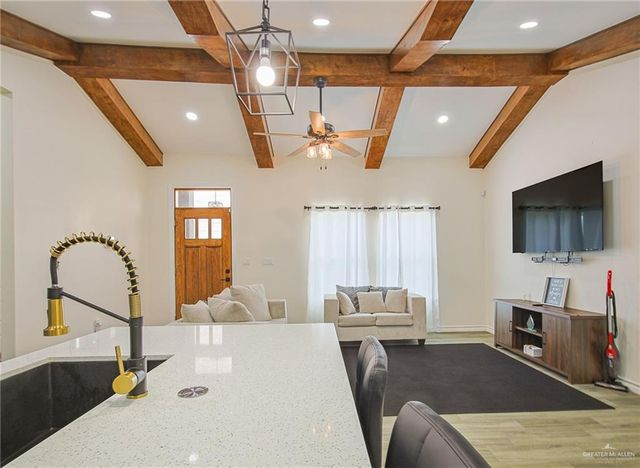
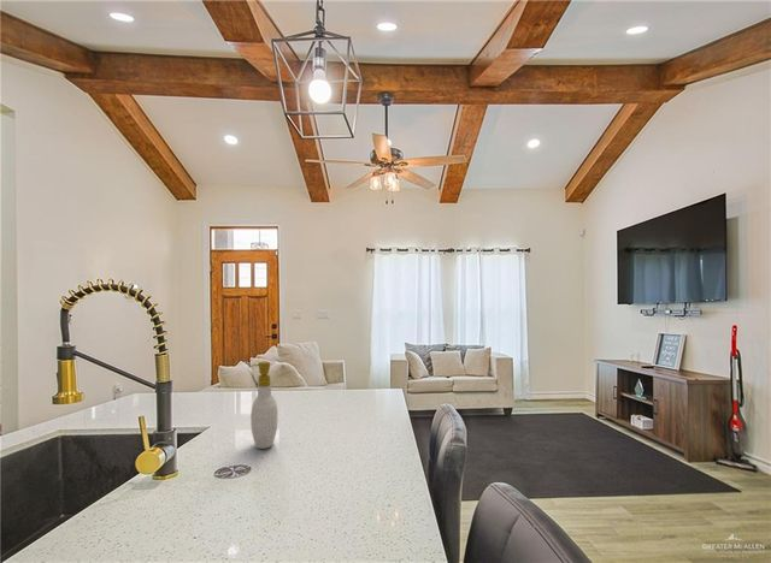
+ soap bottle (263, 403)
